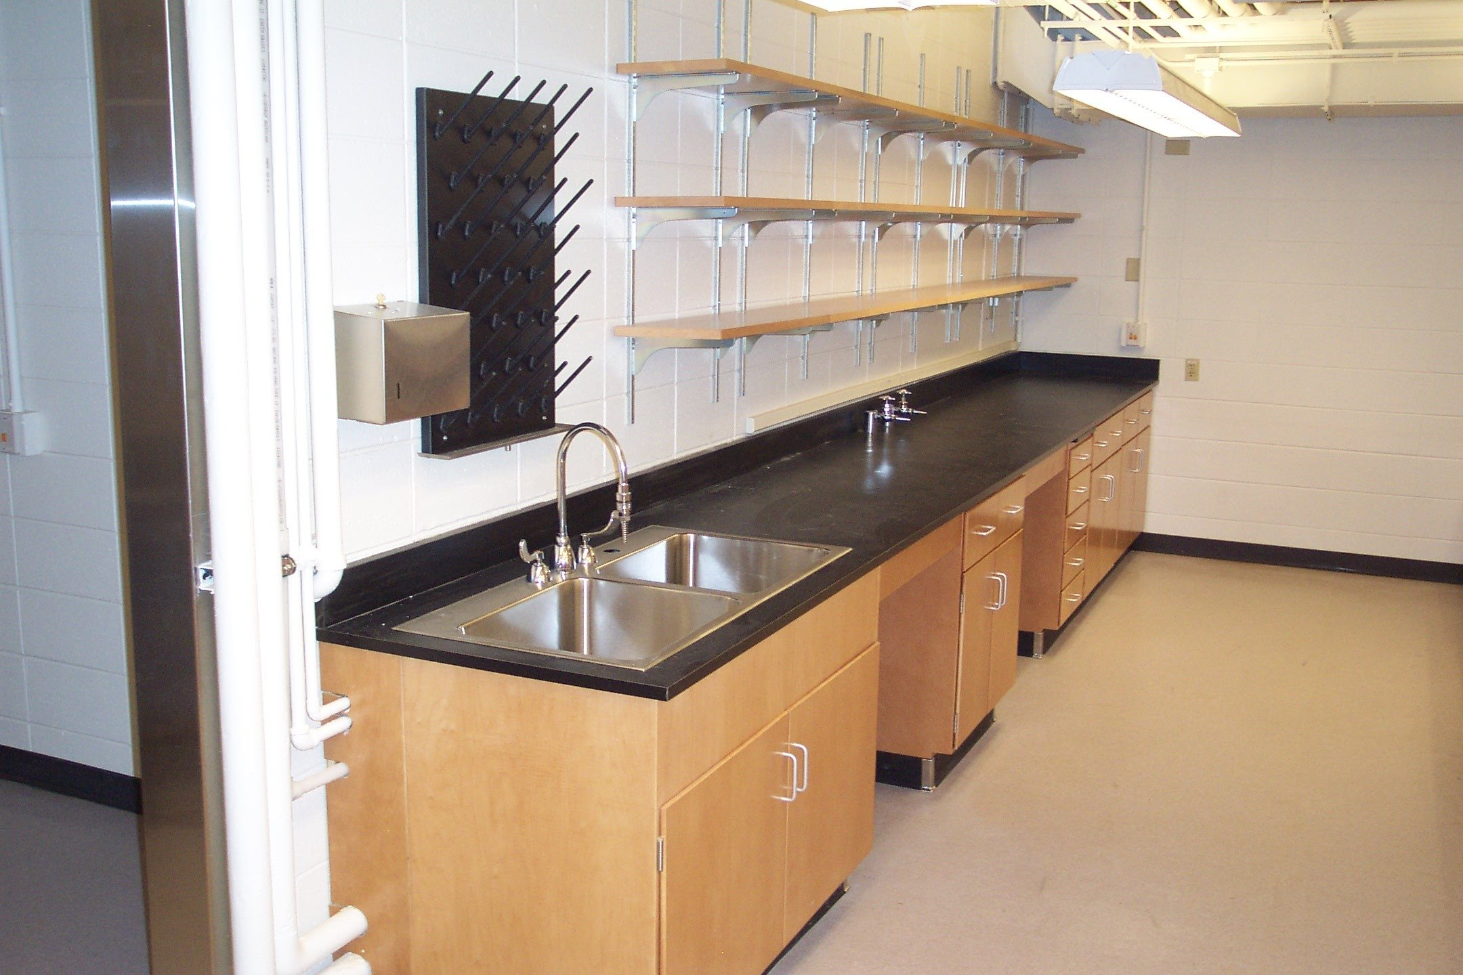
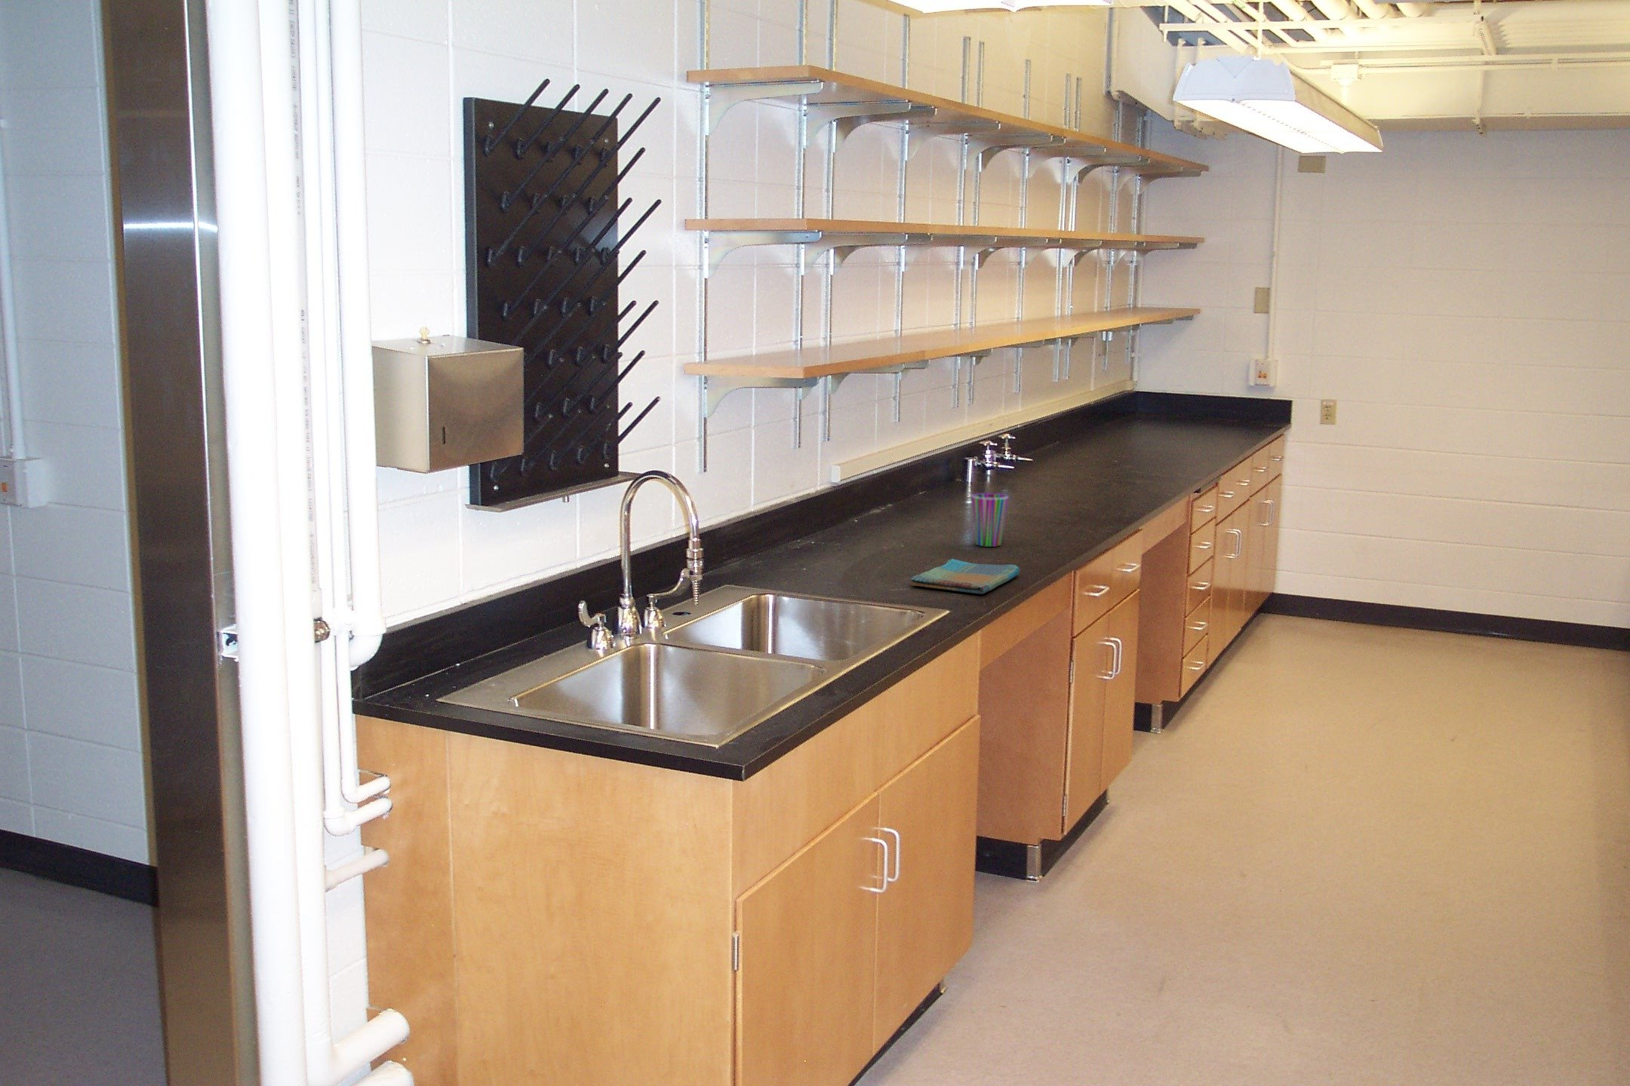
+ dish towel (965, 576)
+ cup (988, 520)
